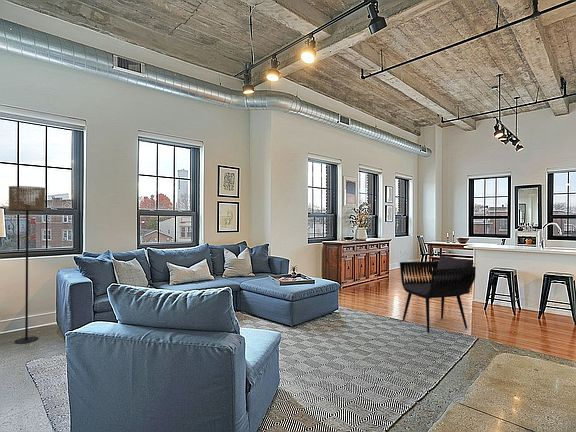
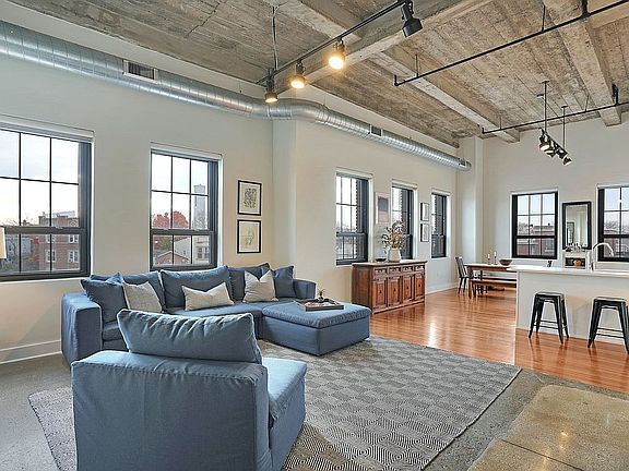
- armchair (438, 291)
- floor lamp (26, 263)
